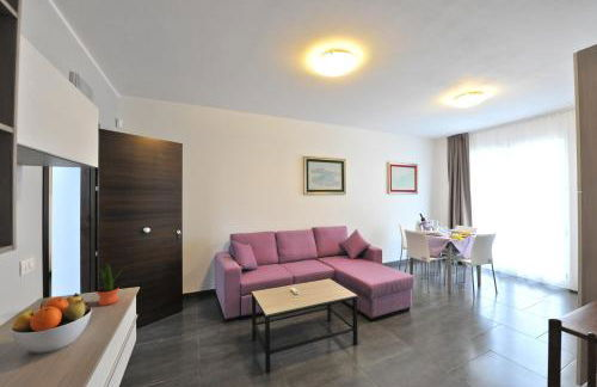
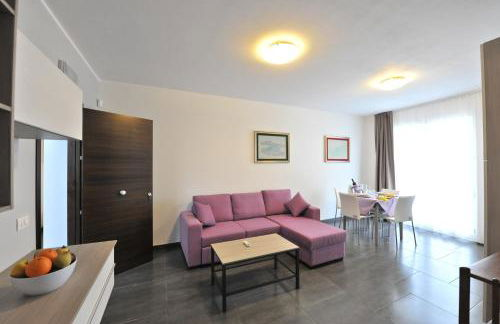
- potted plant (109, 281)
